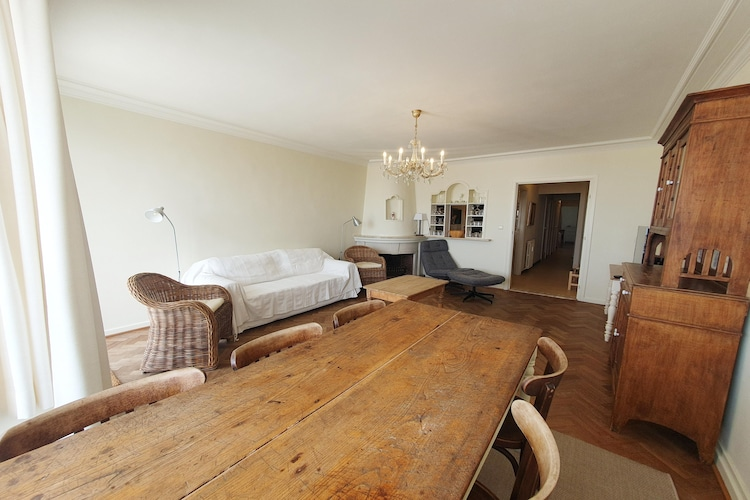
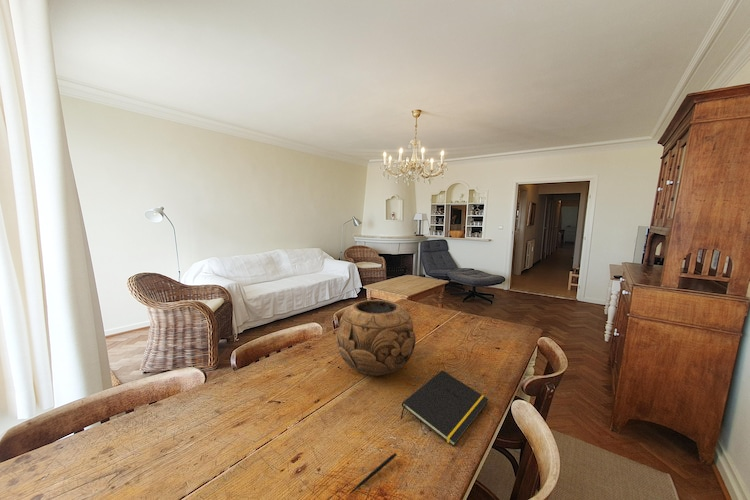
+ notepad (446, 402)
+ decorative bowl (375, 335)
+ pen (373, 472)
